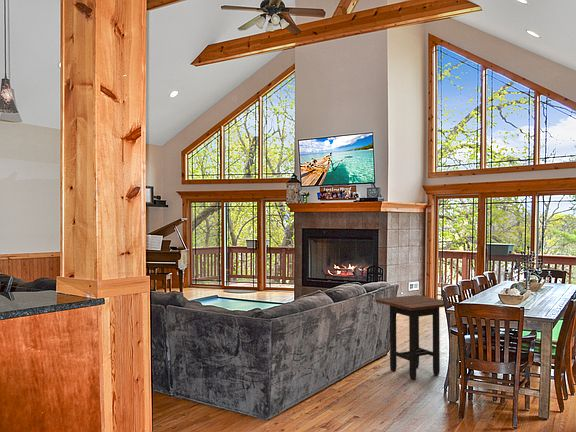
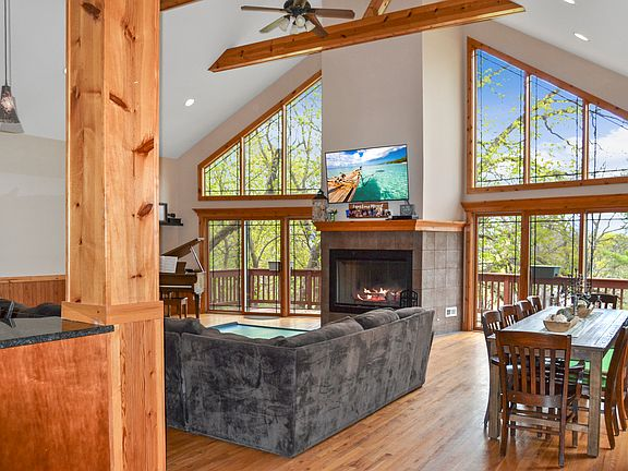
- side table (414, 336)
